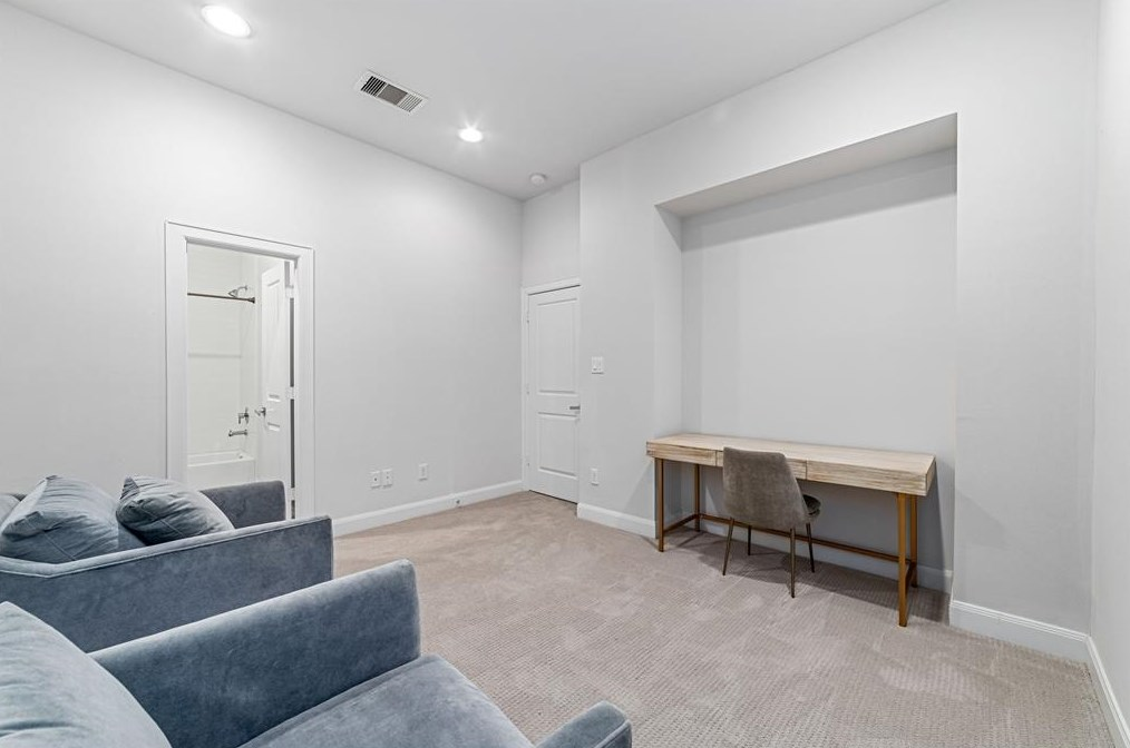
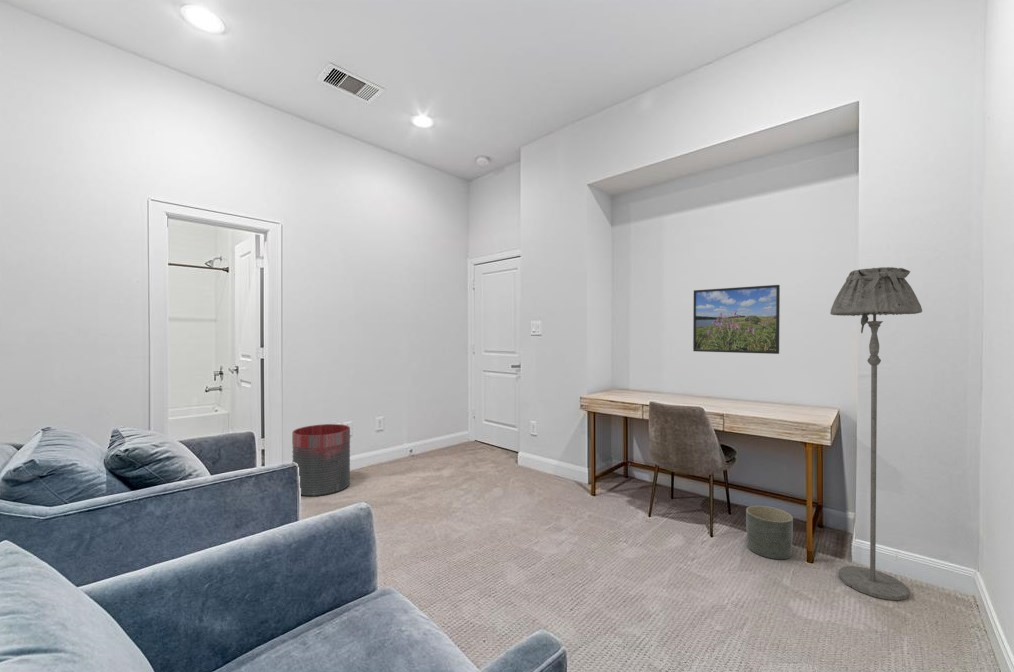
+ planter (768, 531)
+ floor lamp (873, 426)
+ trash can (321, 458)
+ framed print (733, 320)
